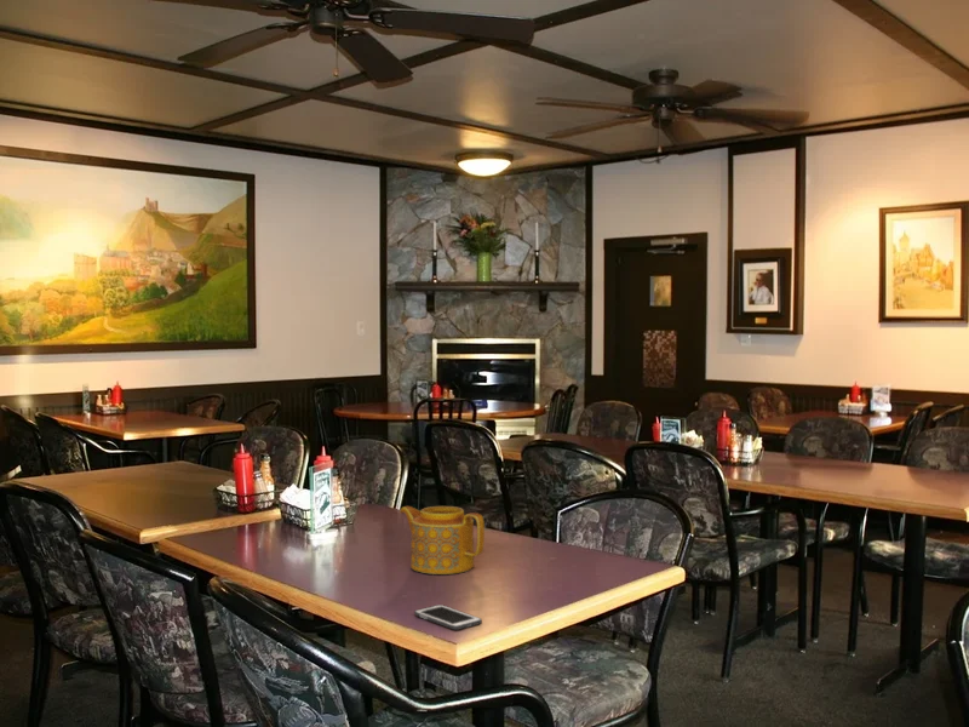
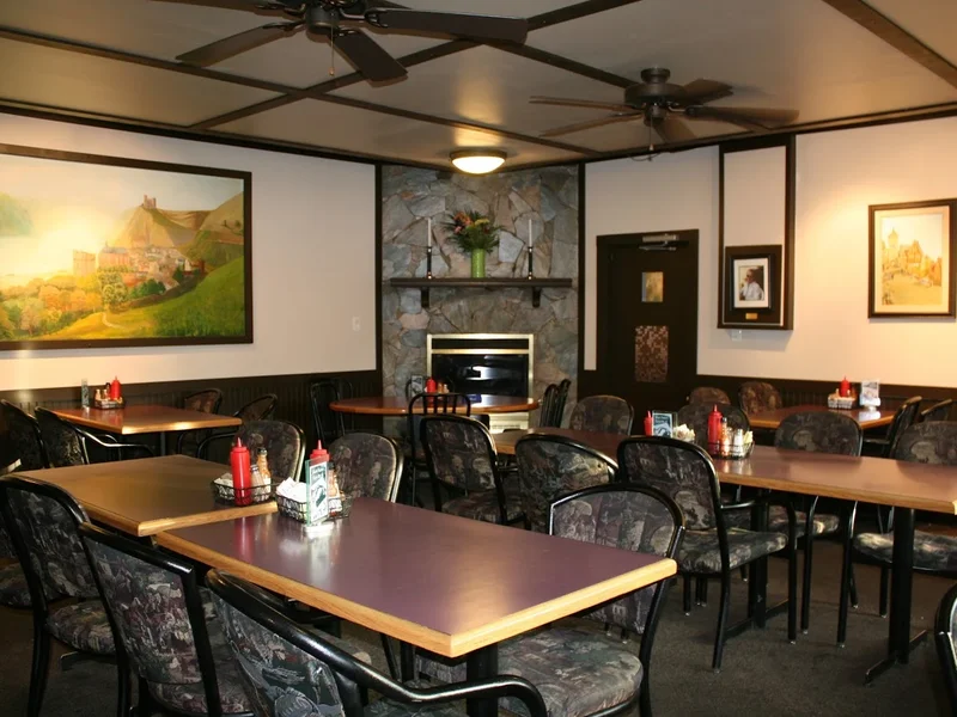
- teapot (440, 537)
- cell phone (447, 617)
